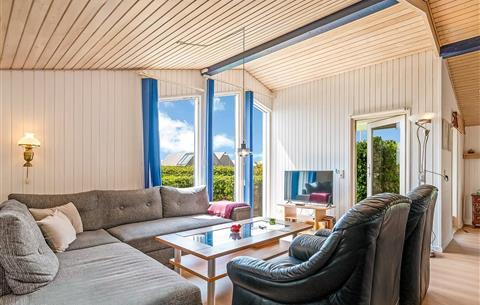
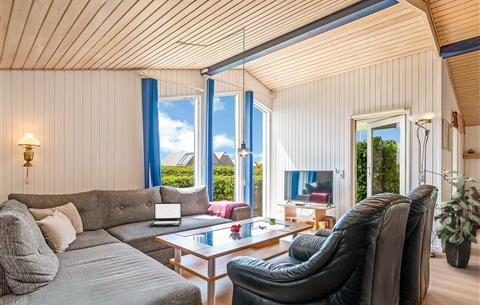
+ laptop (166, 213)
+ indoor plant (456, 217)
